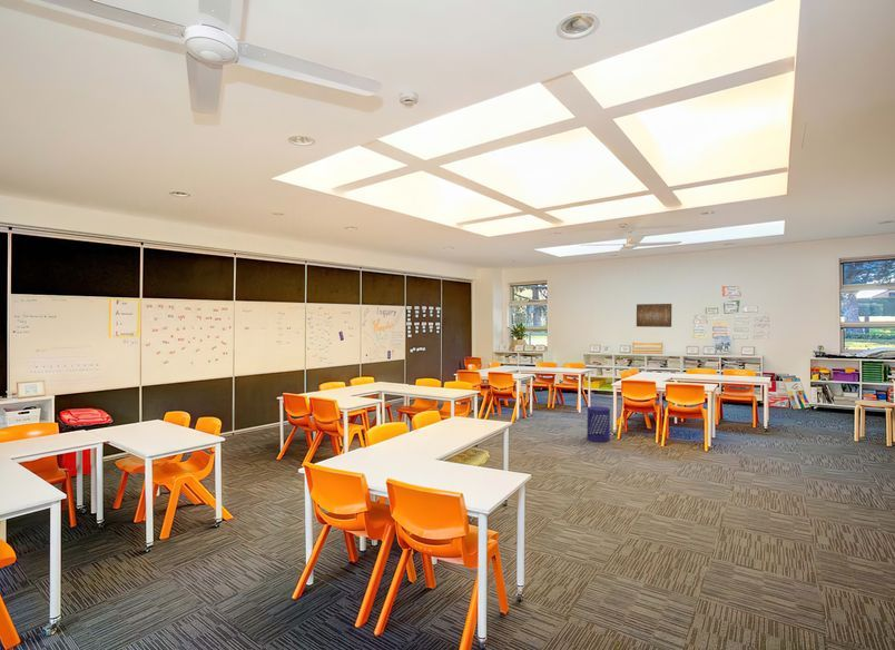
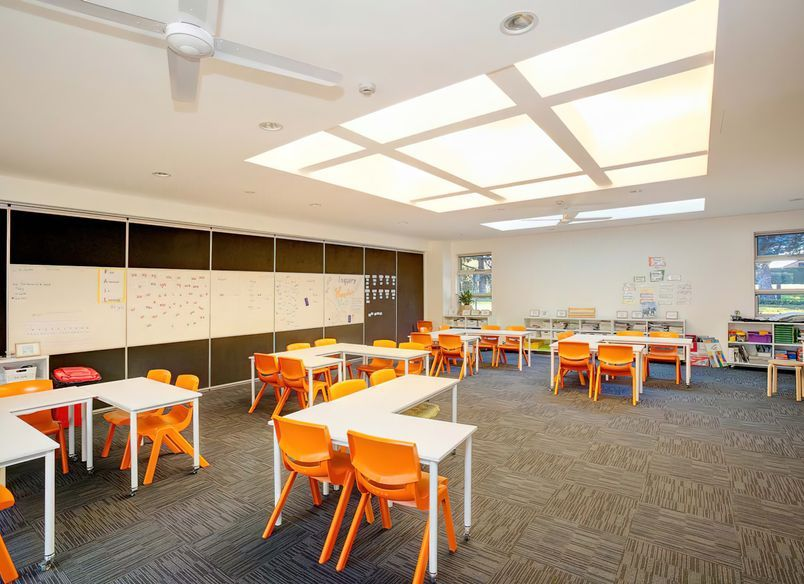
- wall art (653, 315)
- waste bin (598, 423)
